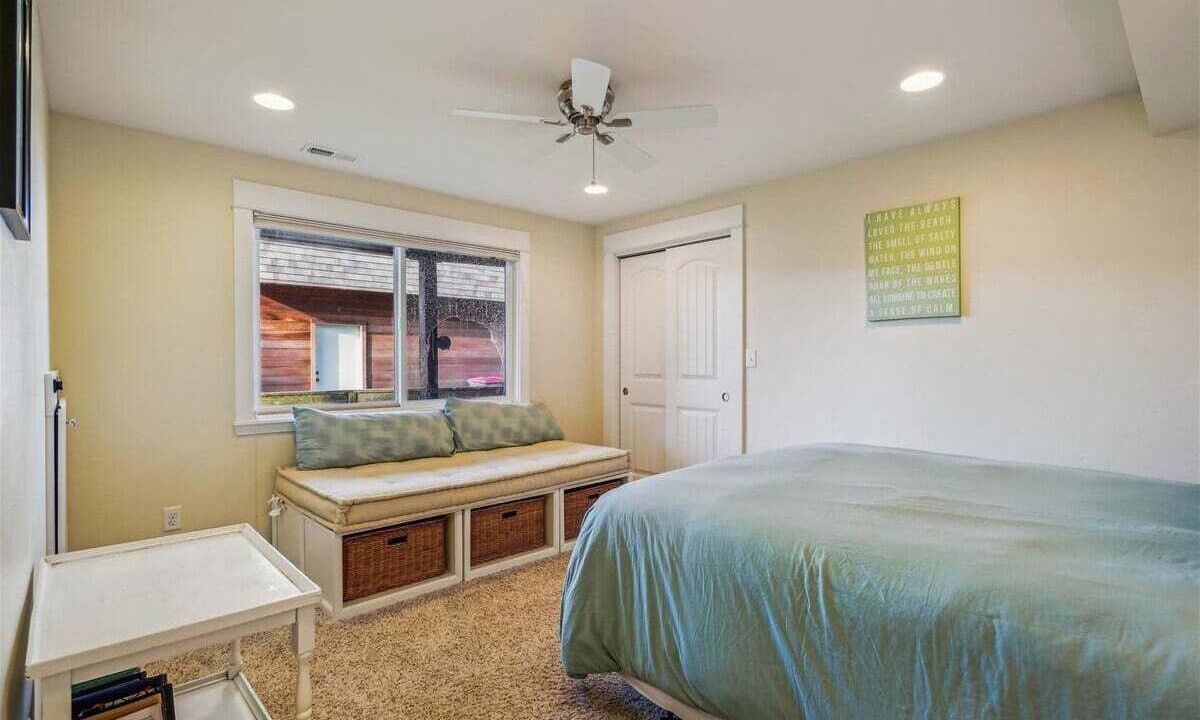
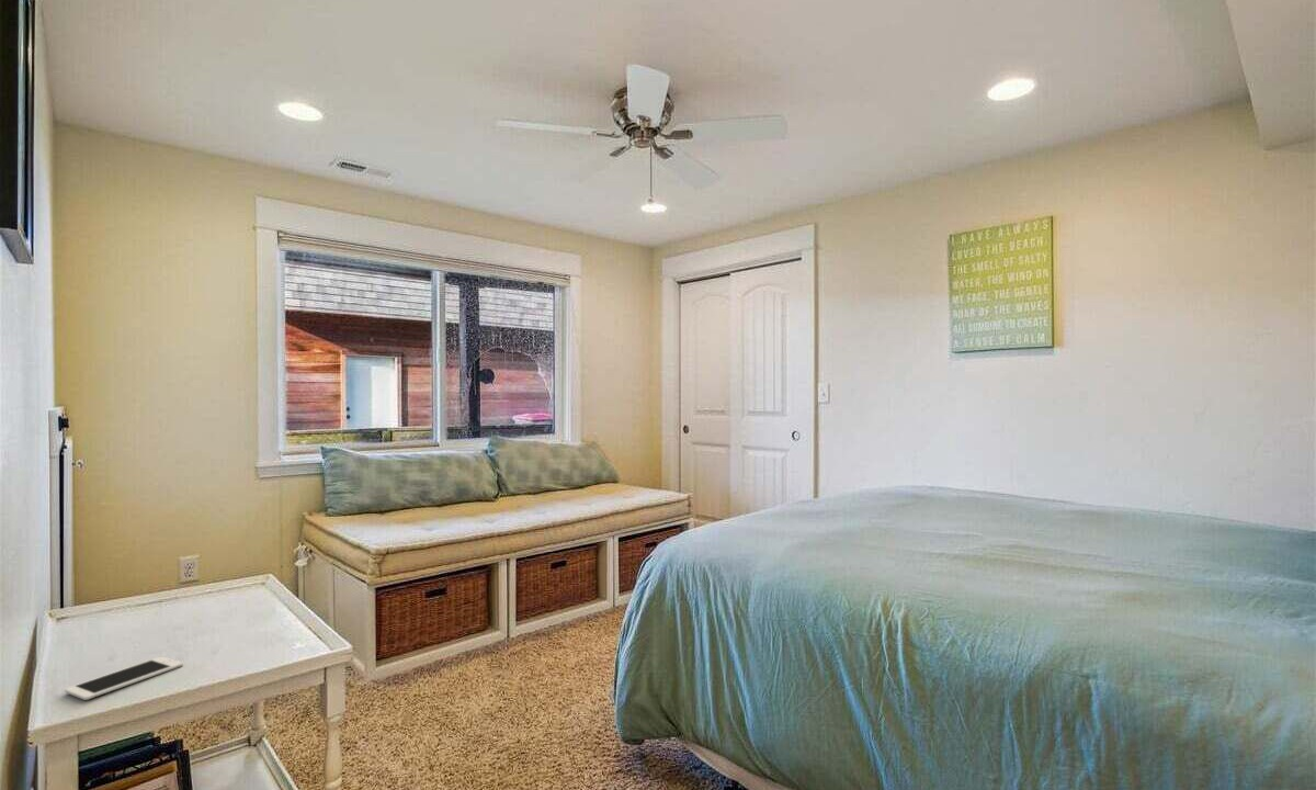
+ cell phone (126, 676)
